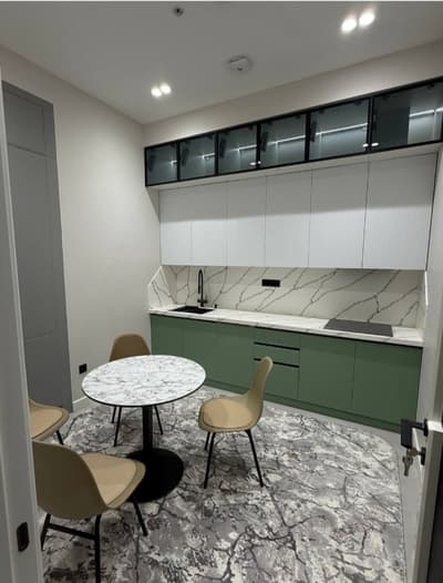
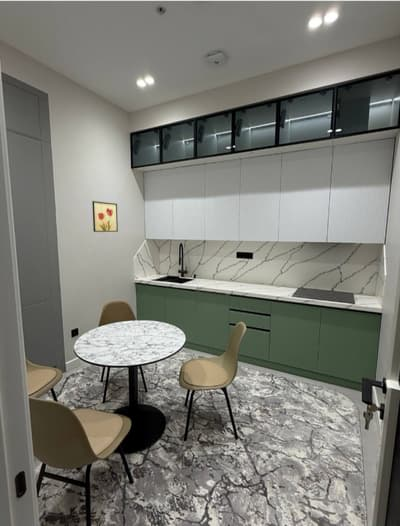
+ wall art (105, 217)
